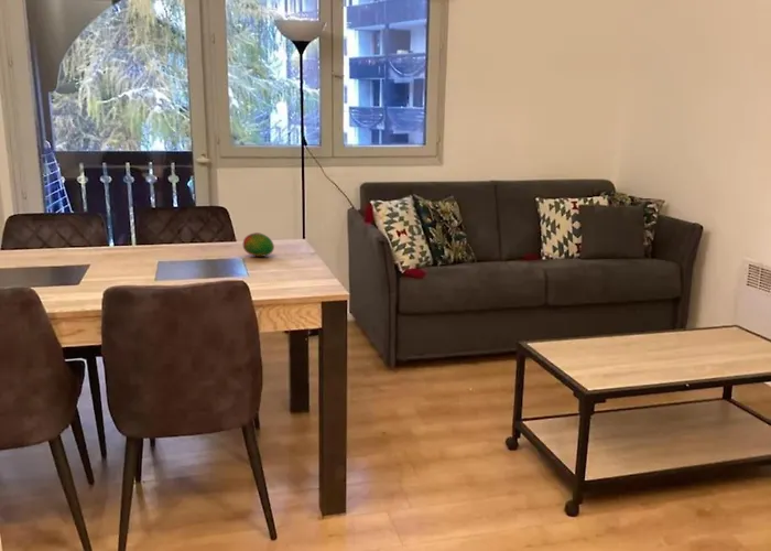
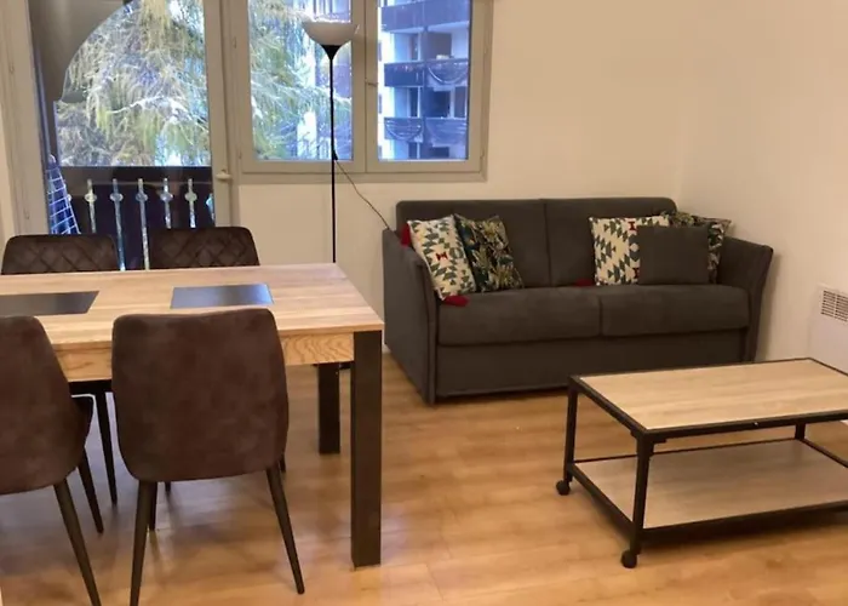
- fruit (259, 244)
